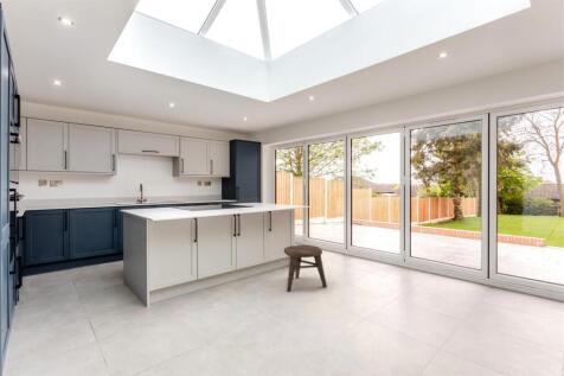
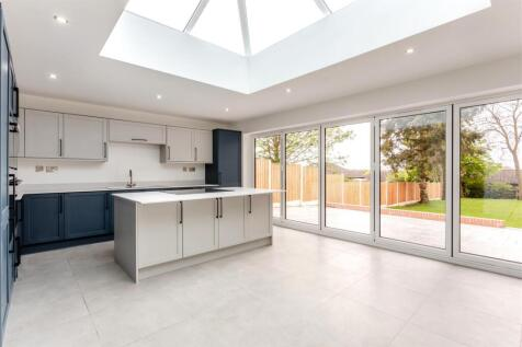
- stool (305, 266)
